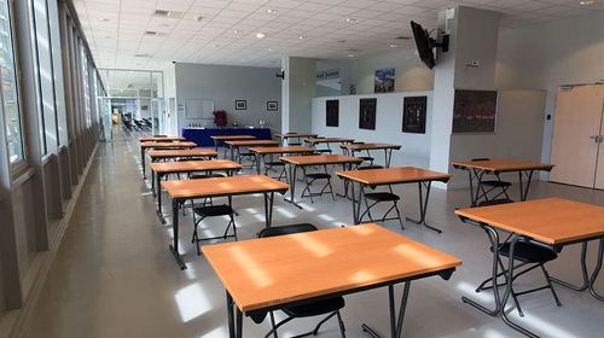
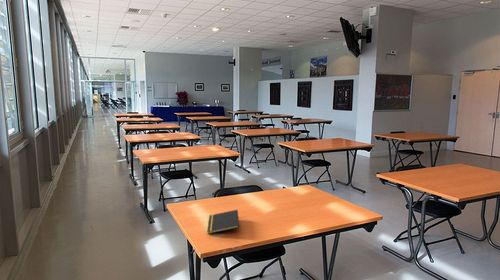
+ notepad (223, 221)
